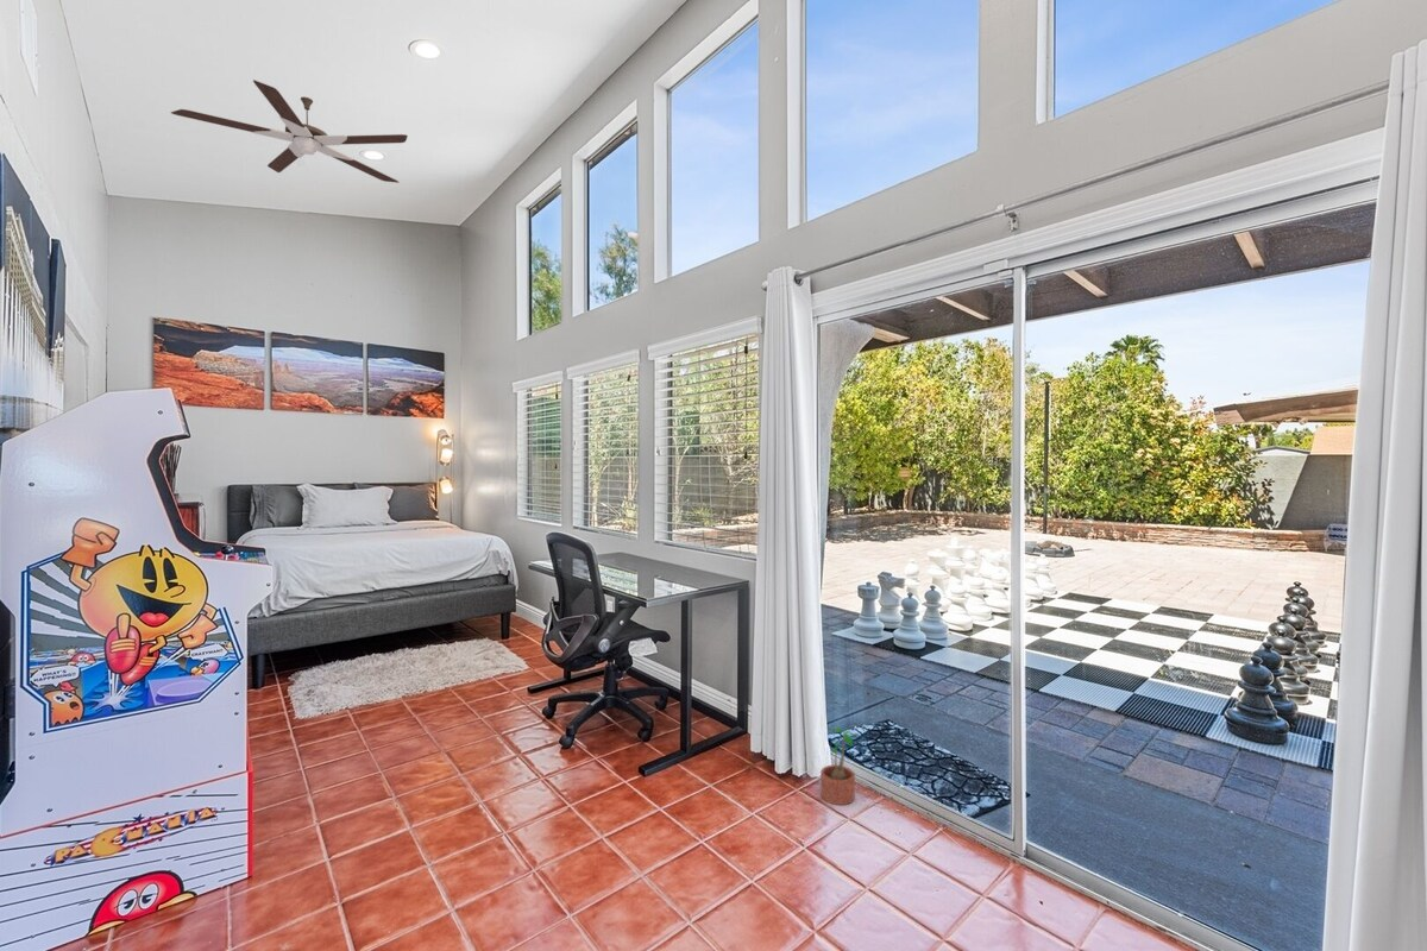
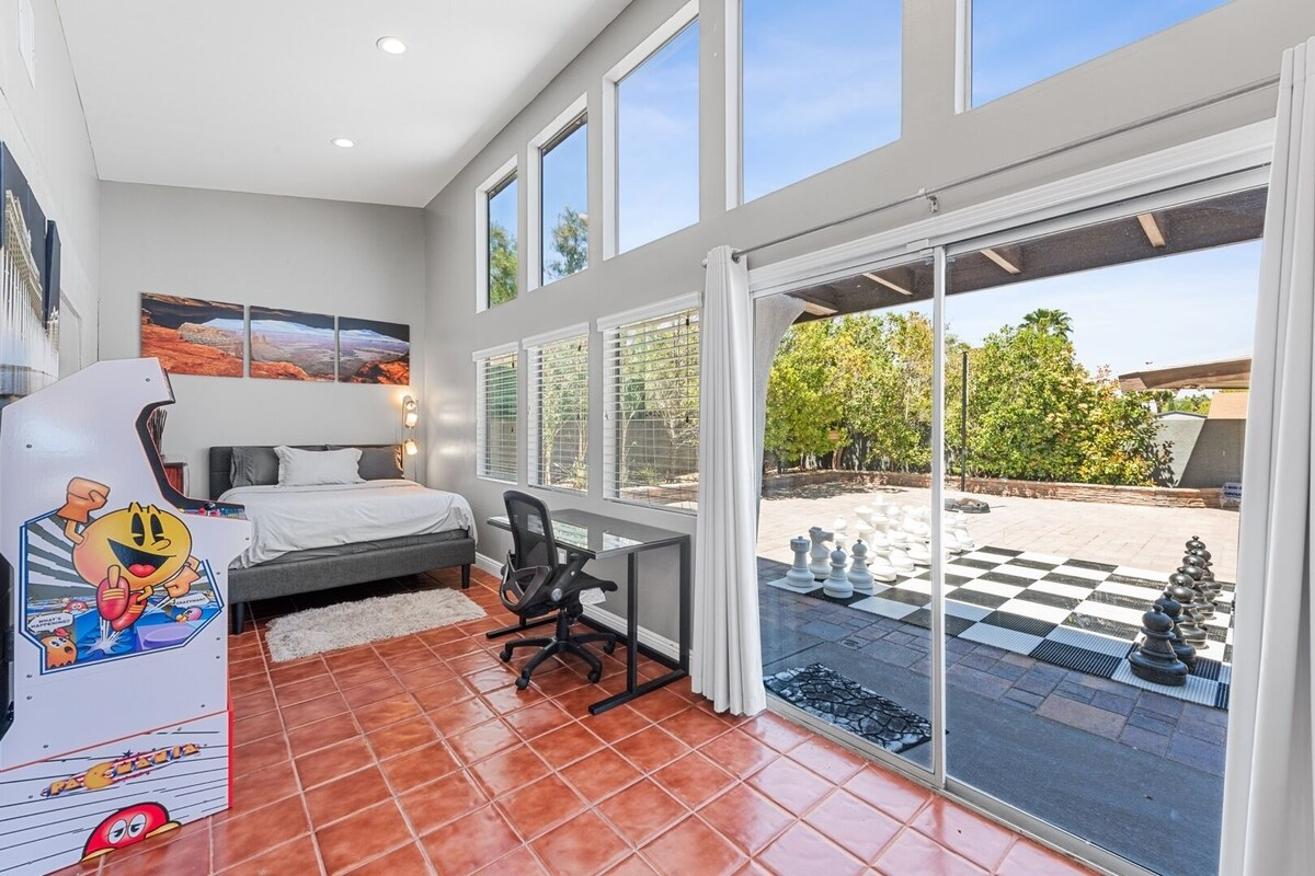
- potted plant (841, 763)
- ceiling fan (297, 124)
